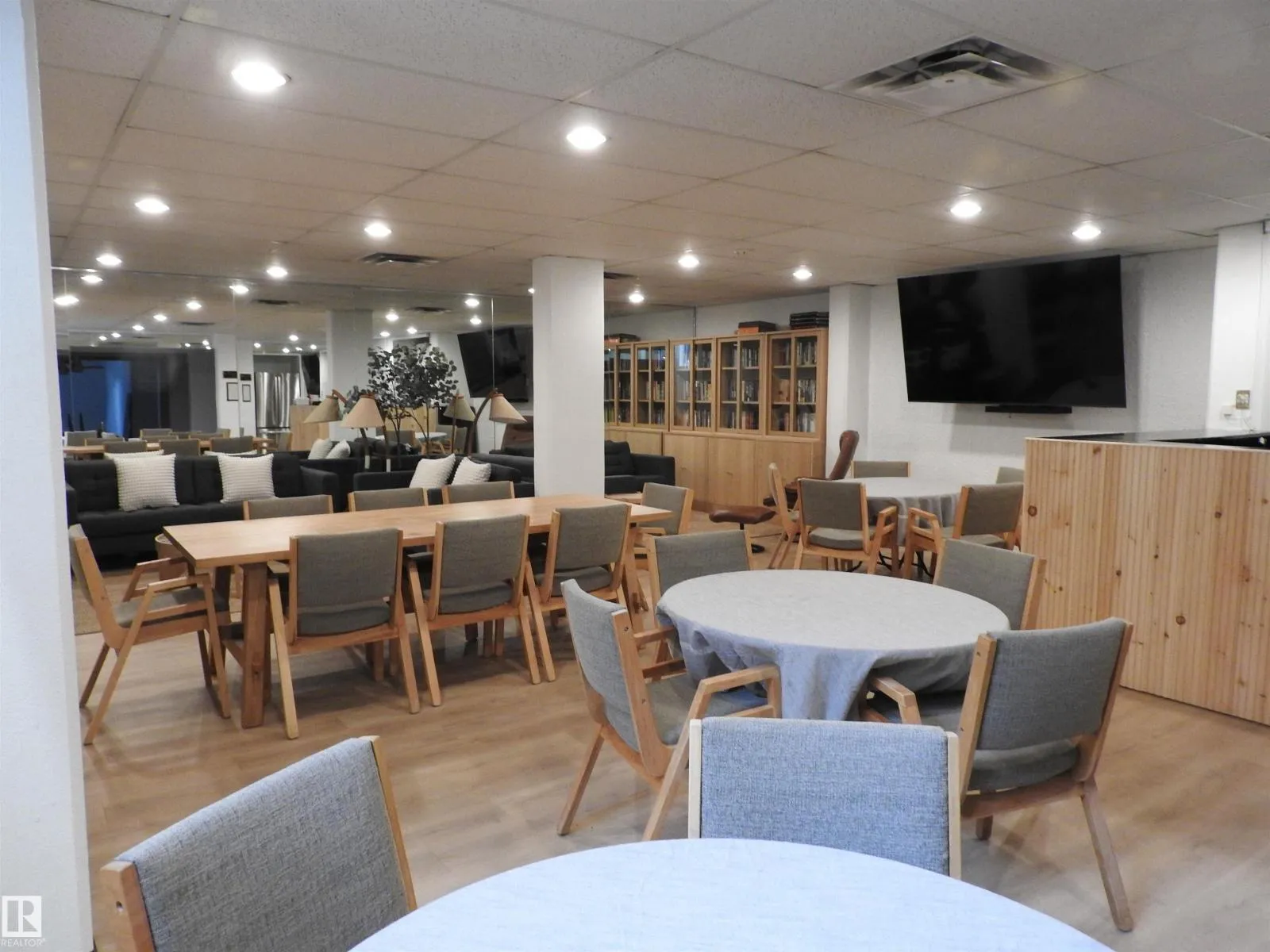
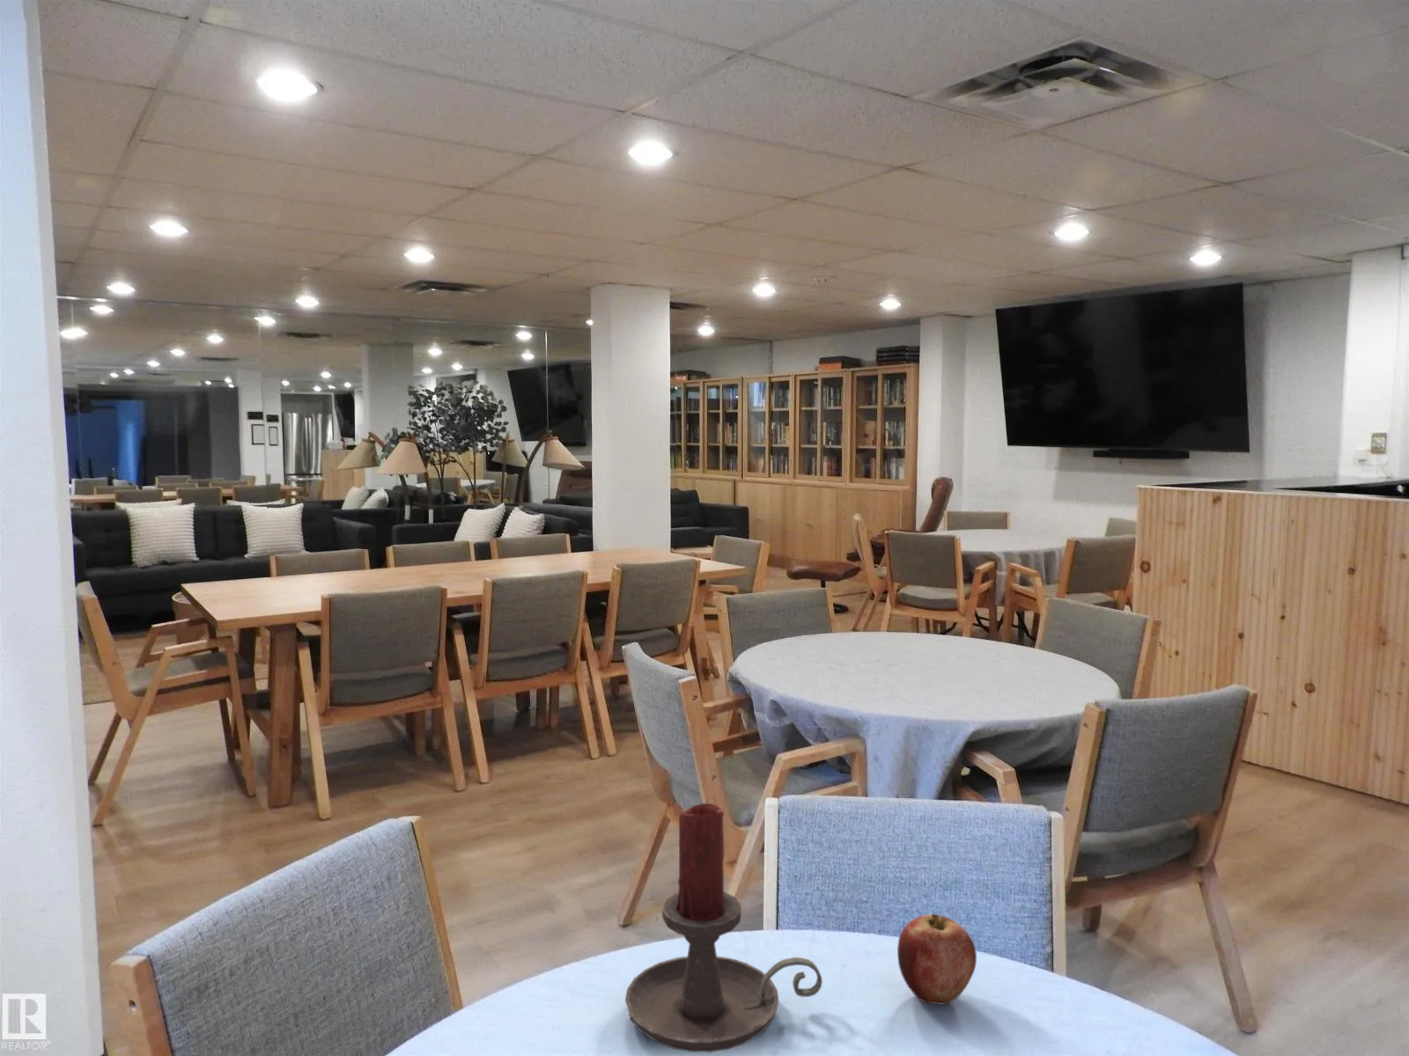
+ apple (935, 956)
+ candle holder (723, 908)
